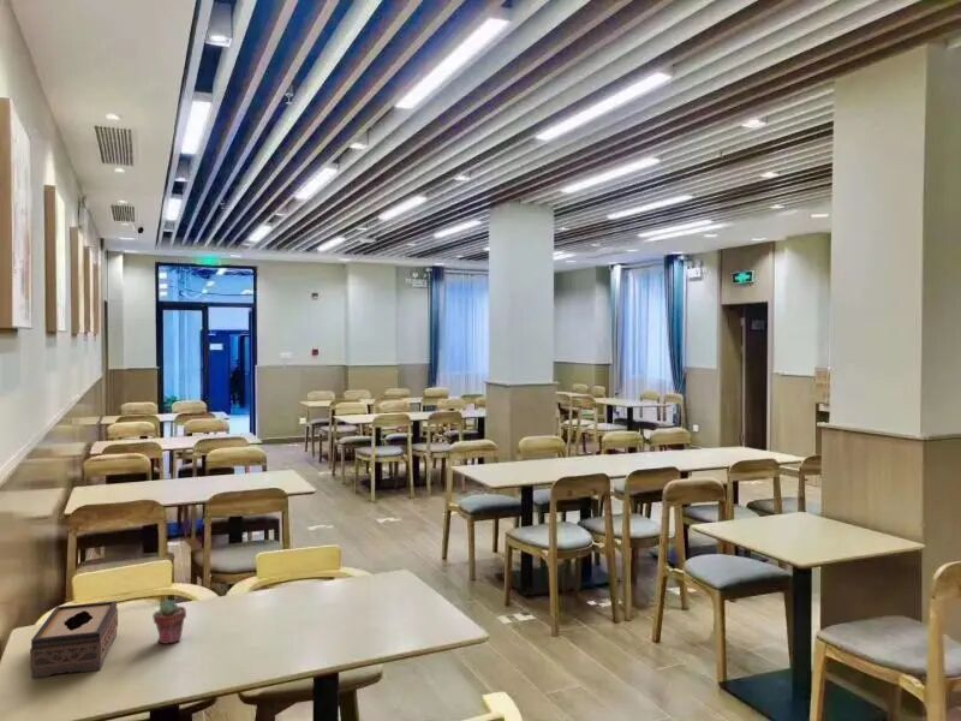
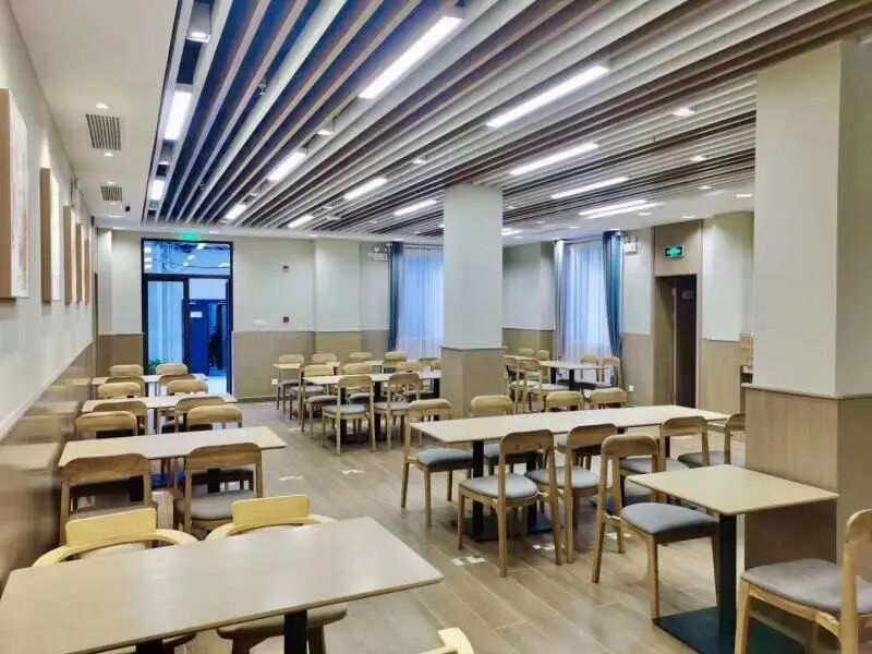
- potted succulent (169, 619)
- tissue box (77, 636)
